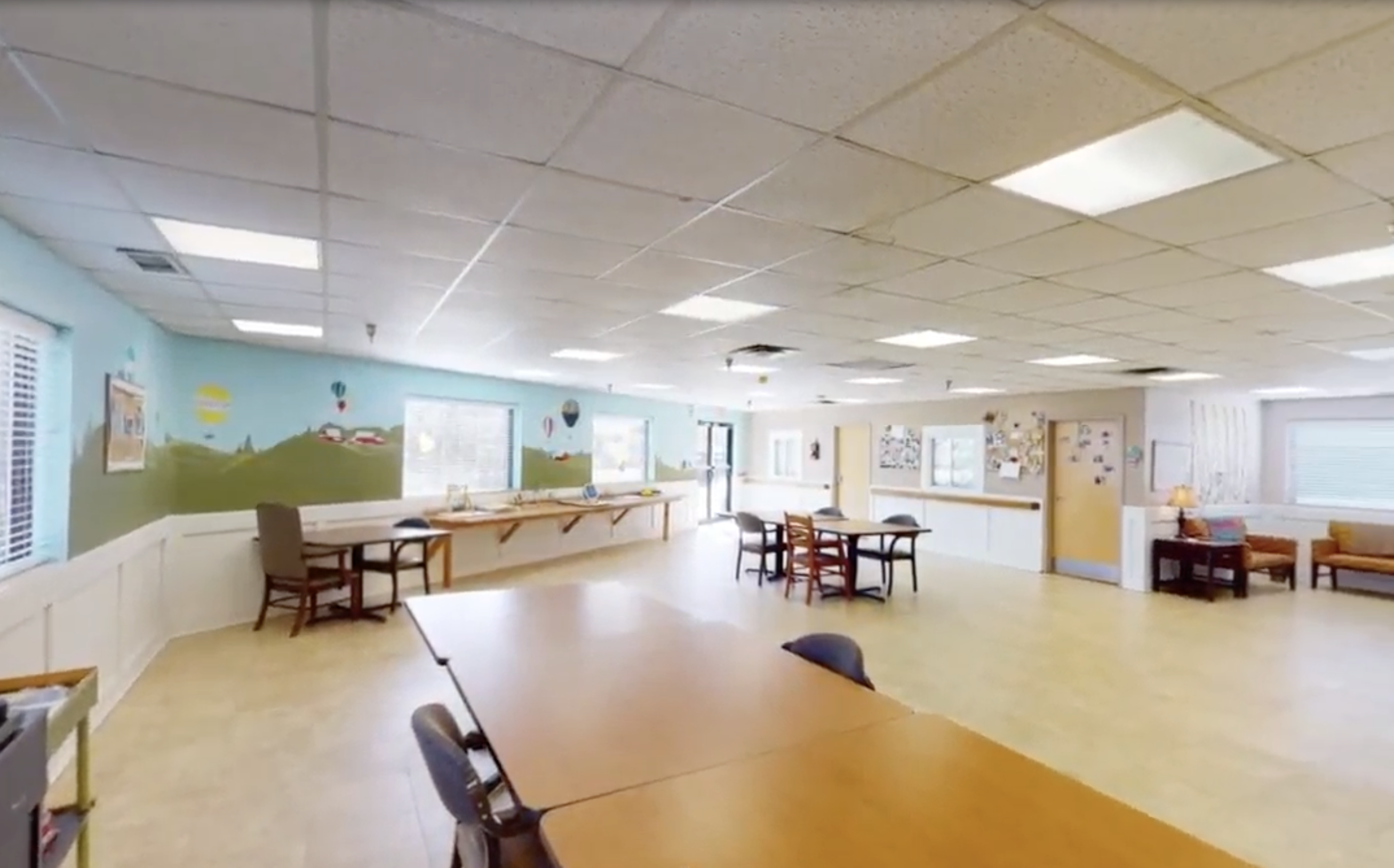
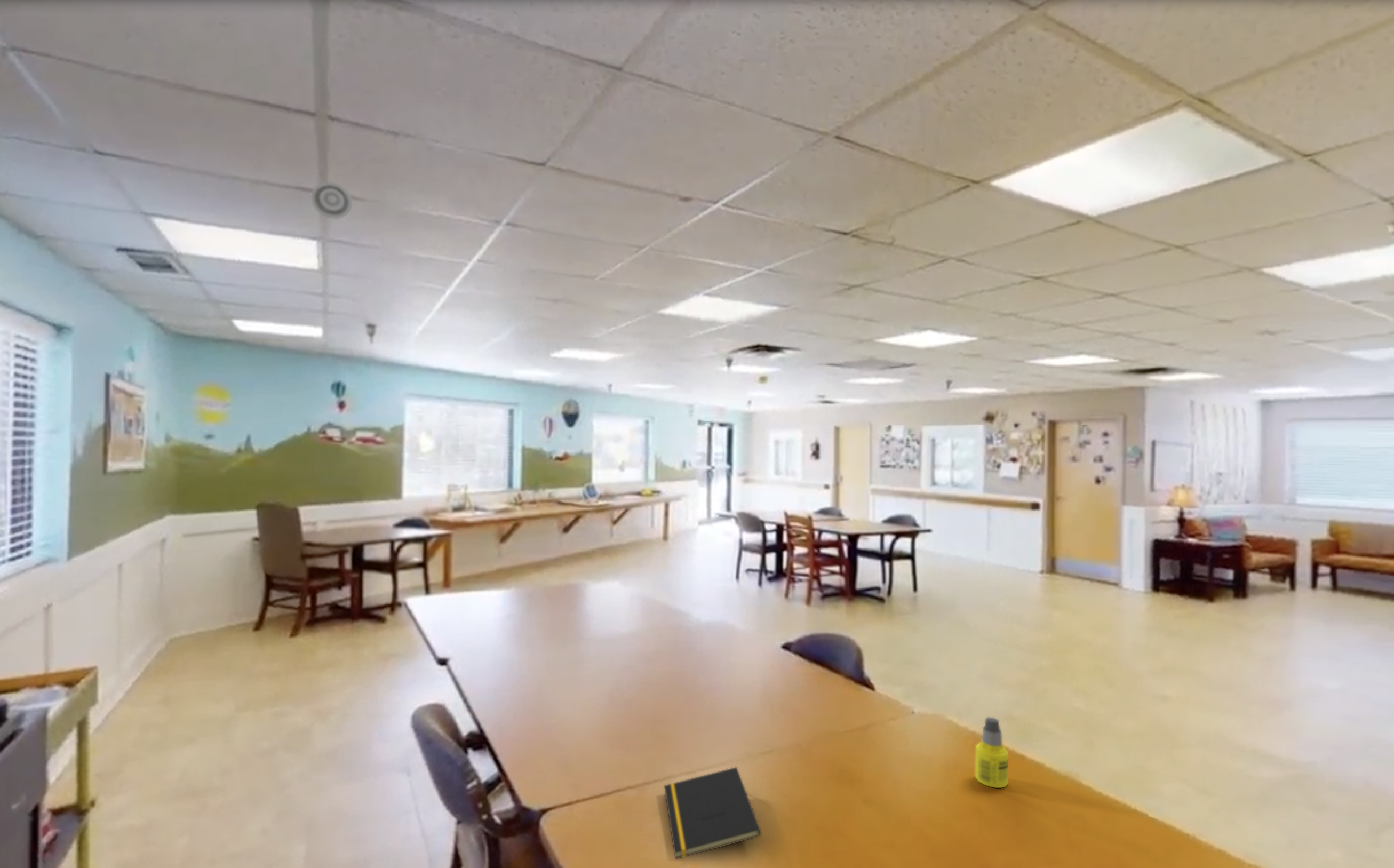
+ bottle (992, 750)
+ smoke detector (332, 200)
+ notepad (708, 809)
